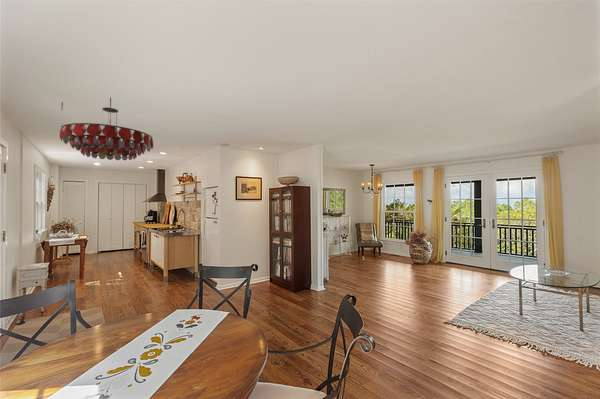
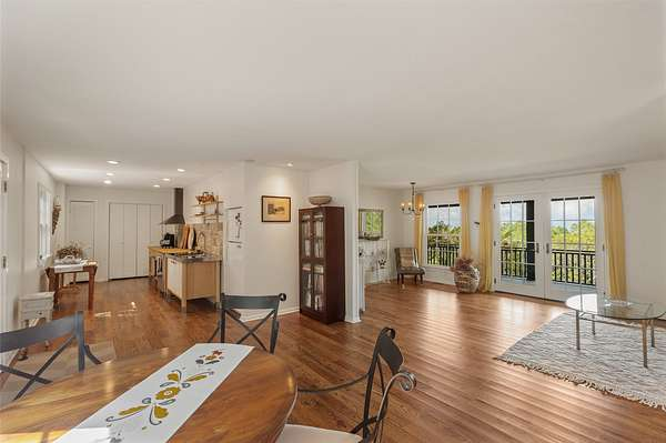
- chandelier (110, 134)
